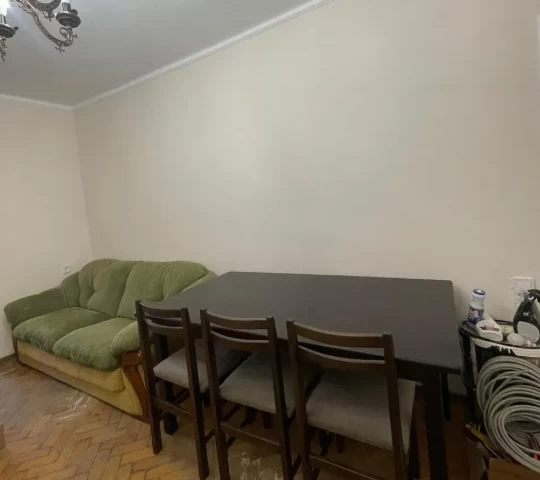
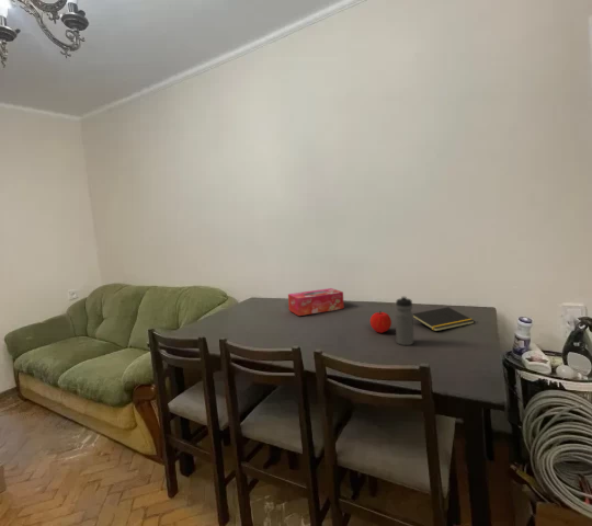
+ tissue box (316, 300)
+ notepad (442, 318)
+ fruit (380, 321)
+ water bottle (403, 319)
